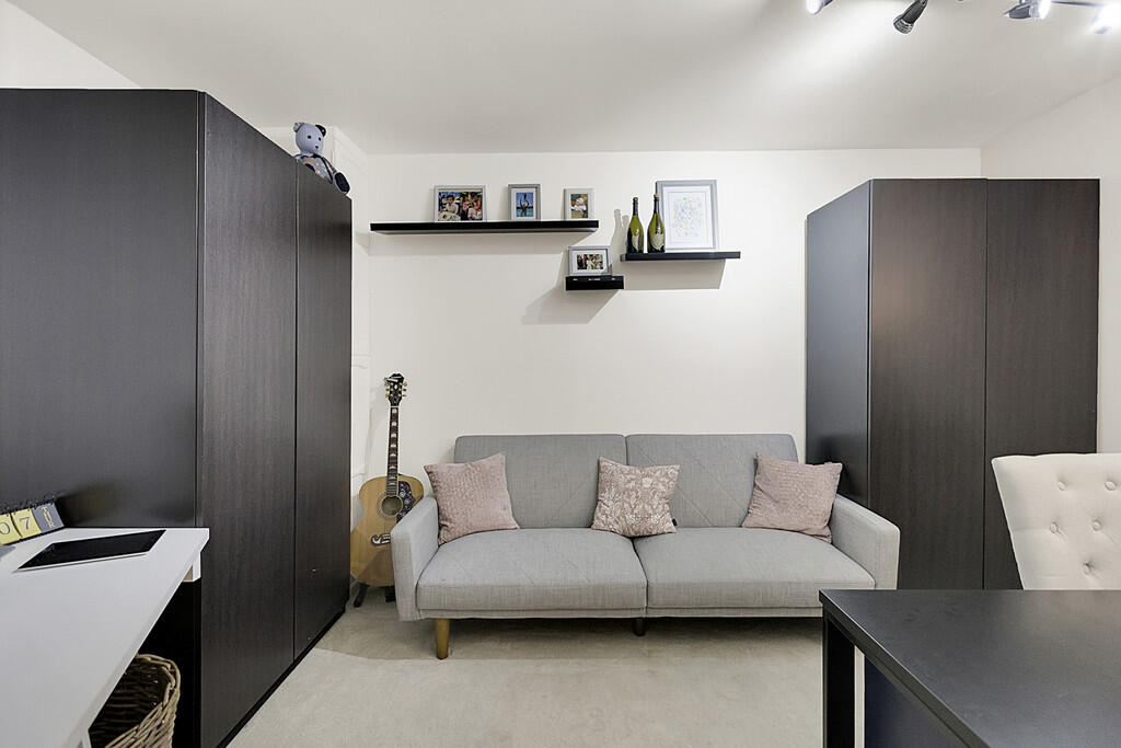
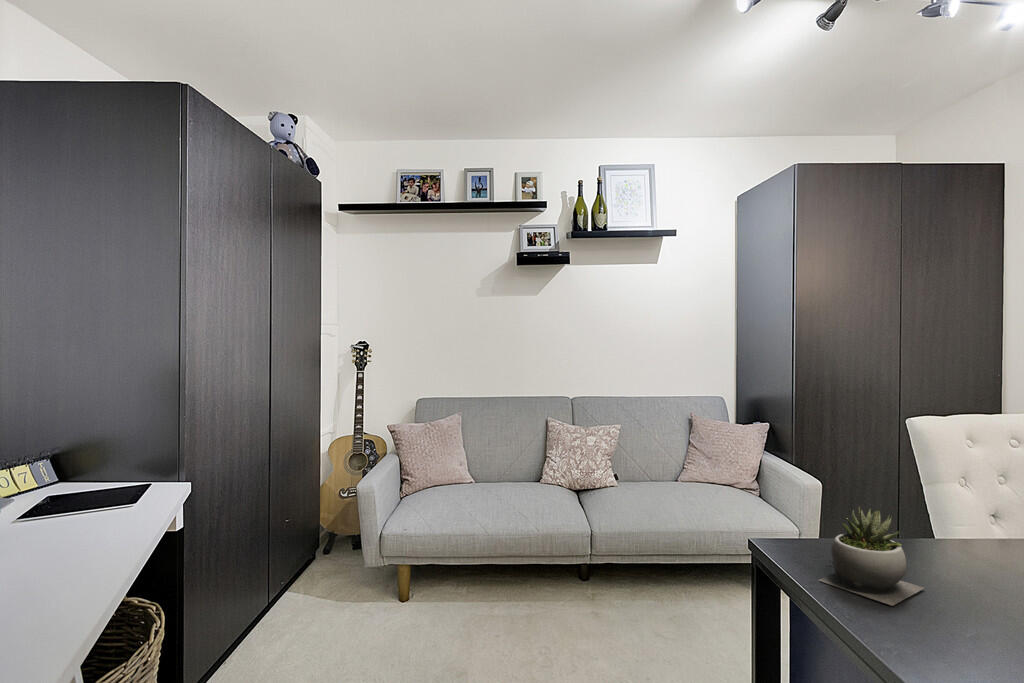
+ succulent plant (870, 547)
